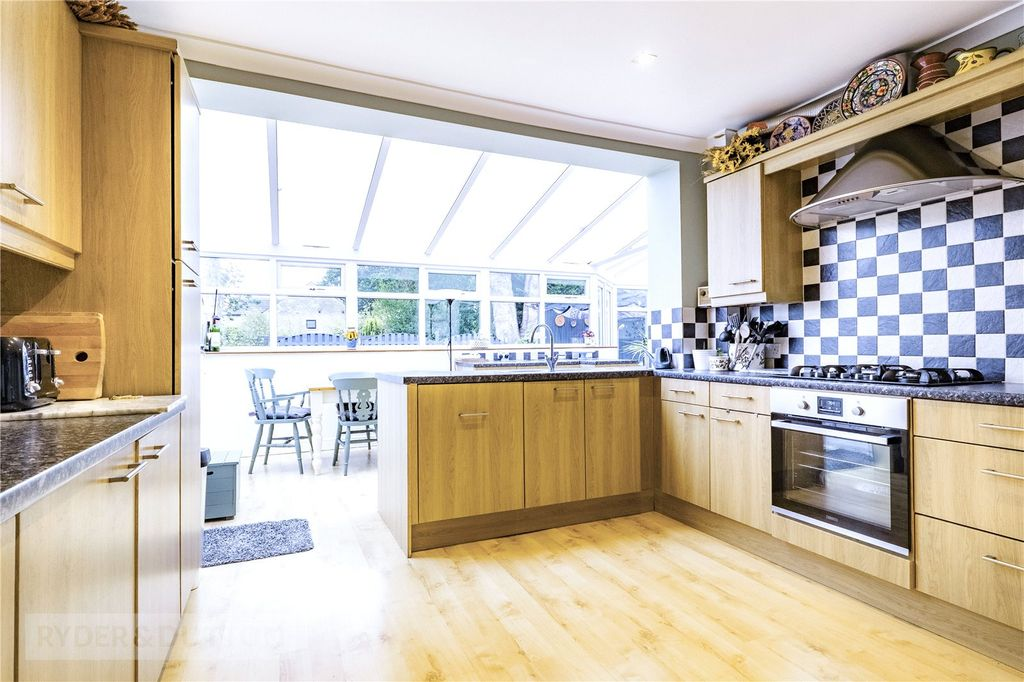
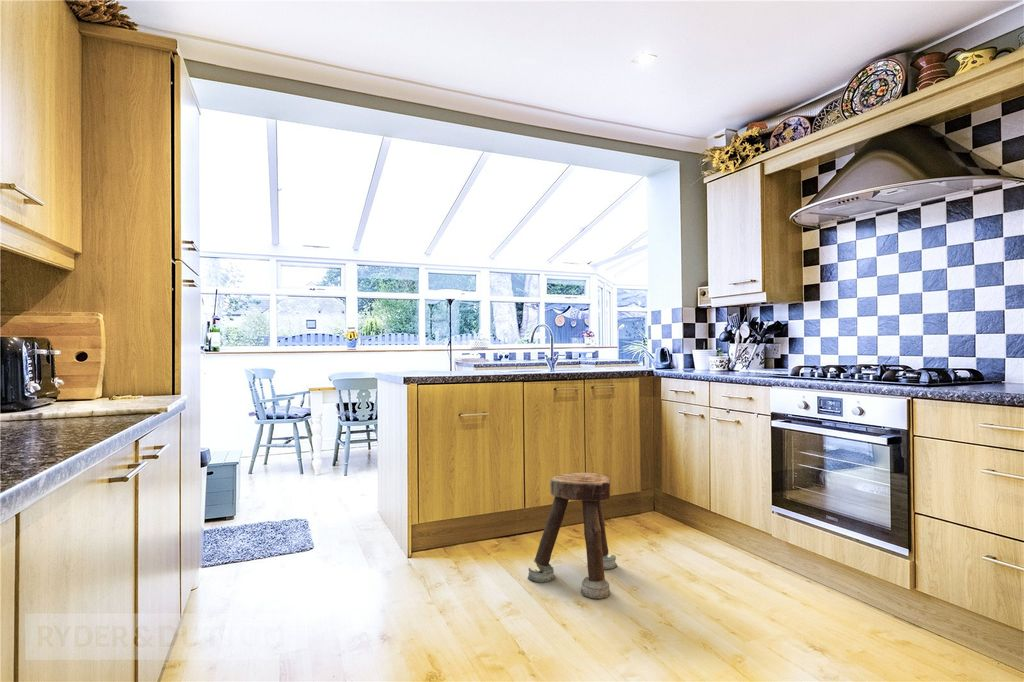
+ stool (584, 524)
